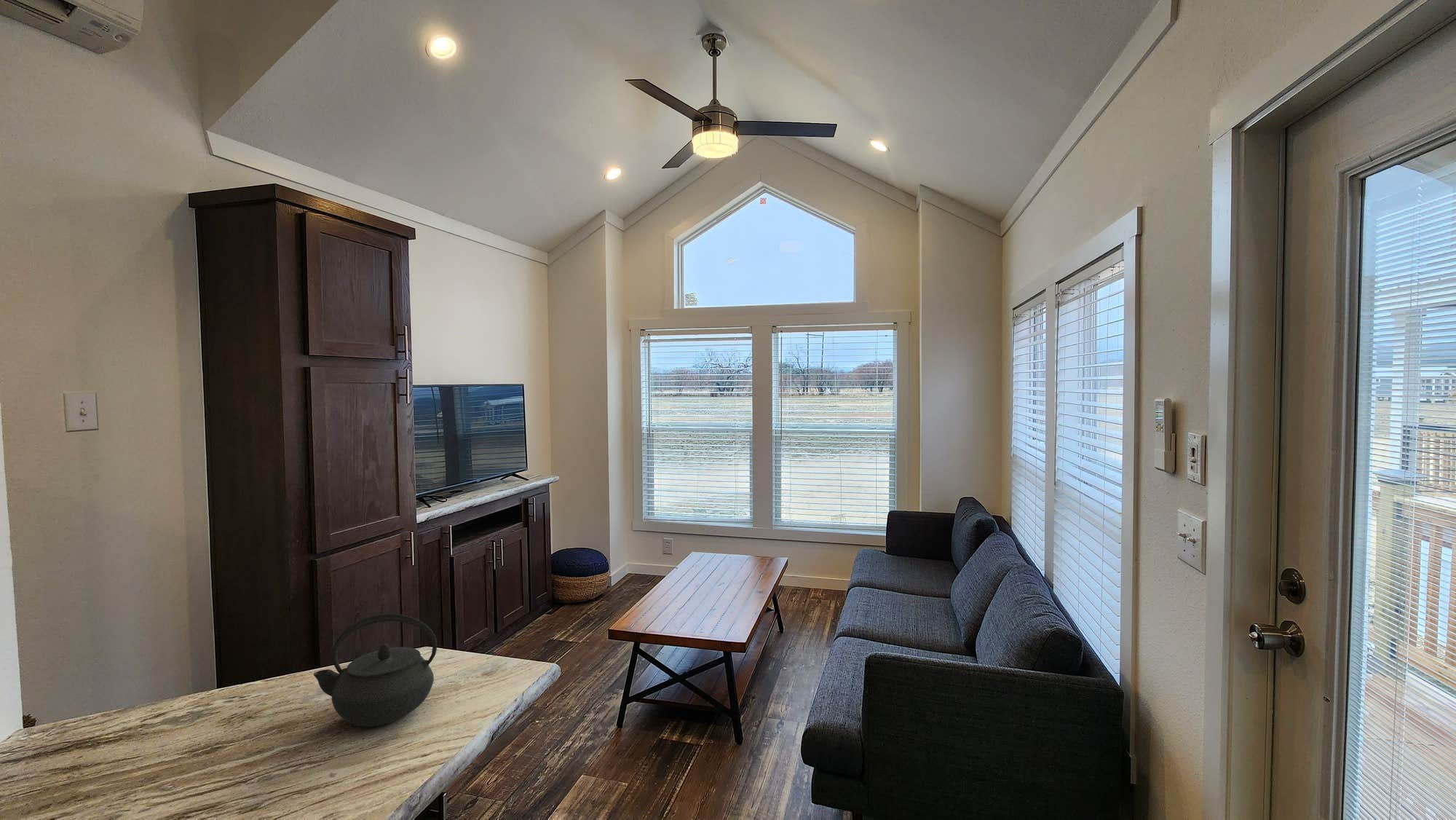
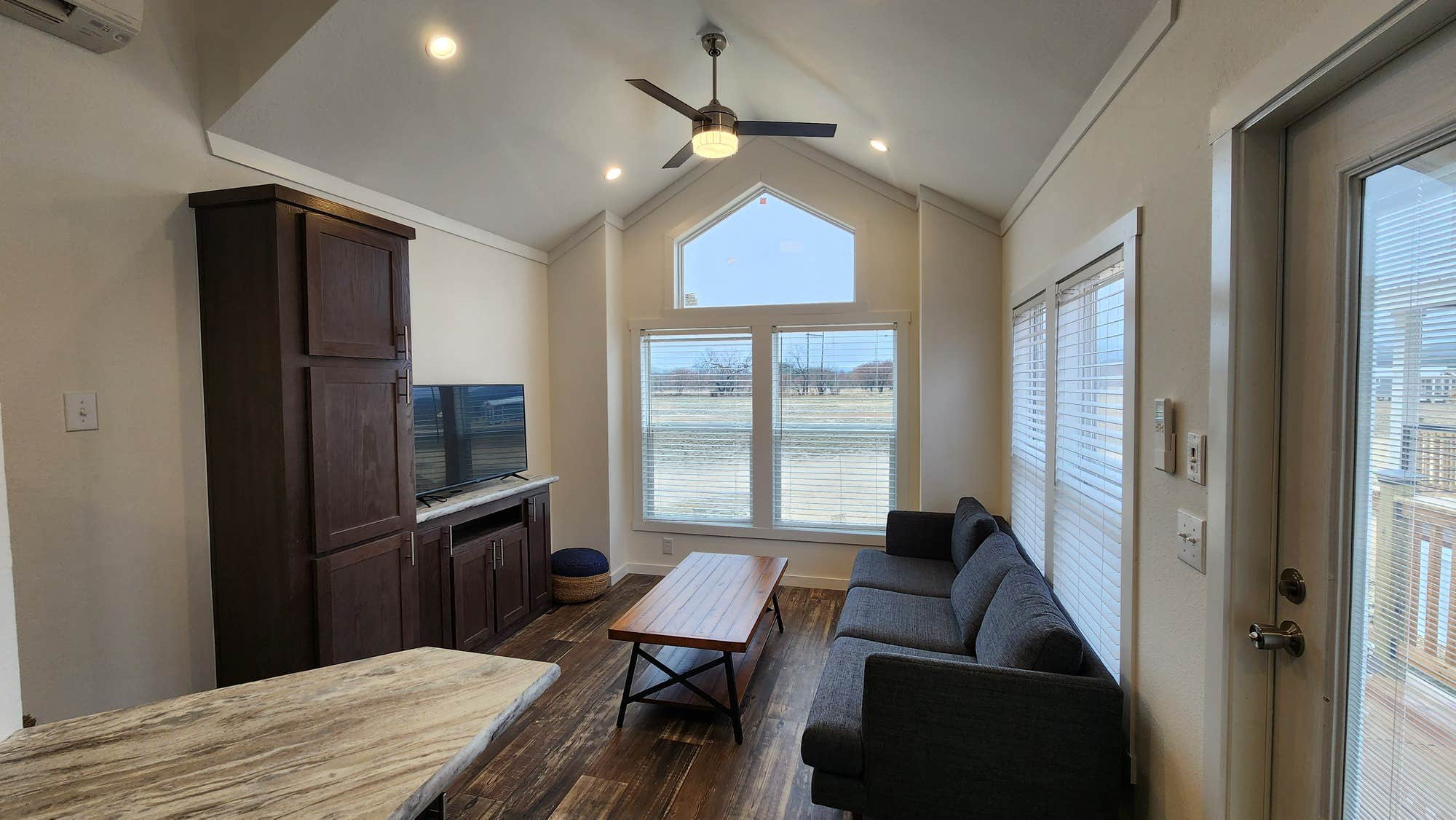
- kettle (376, 664)
